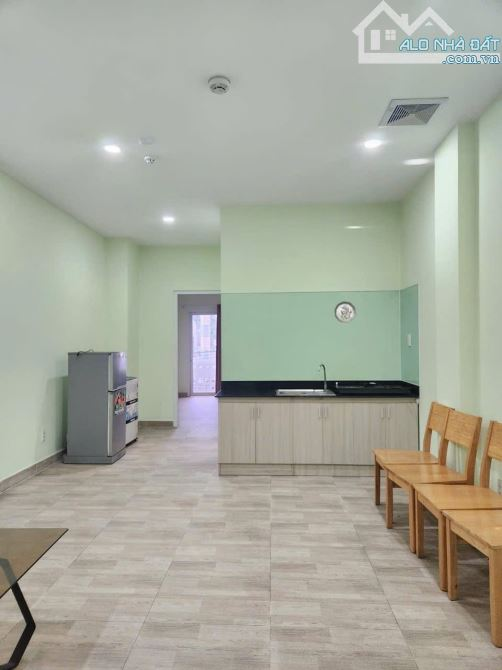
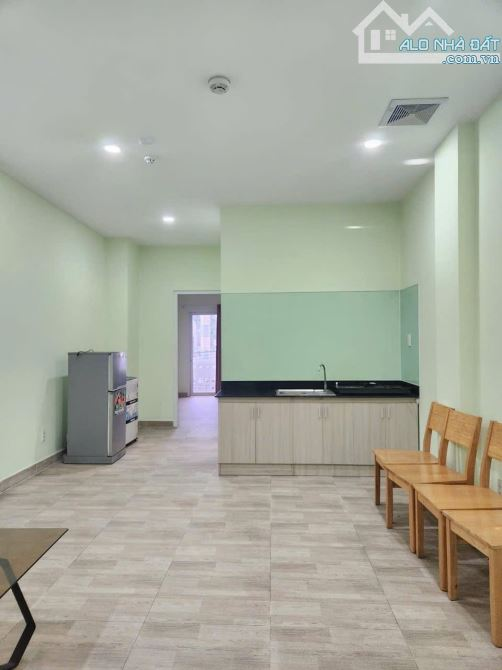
- decorative plate (344, 312)
